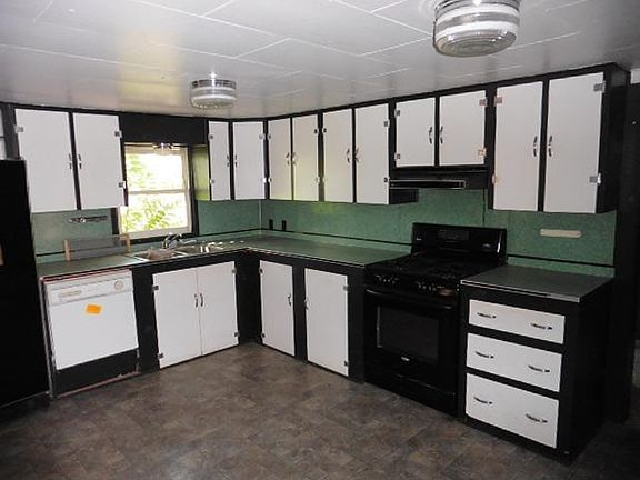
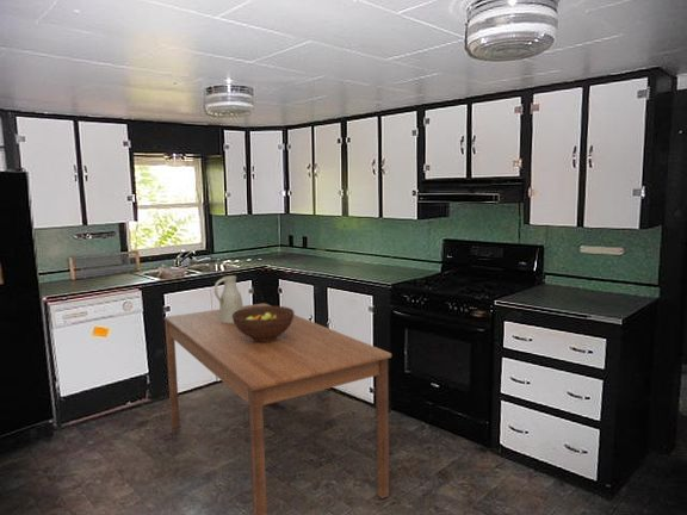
+ fruit bowl (264, 325)
+ dining table (262, 396)
+ ceramic pitcher (228, 298)
